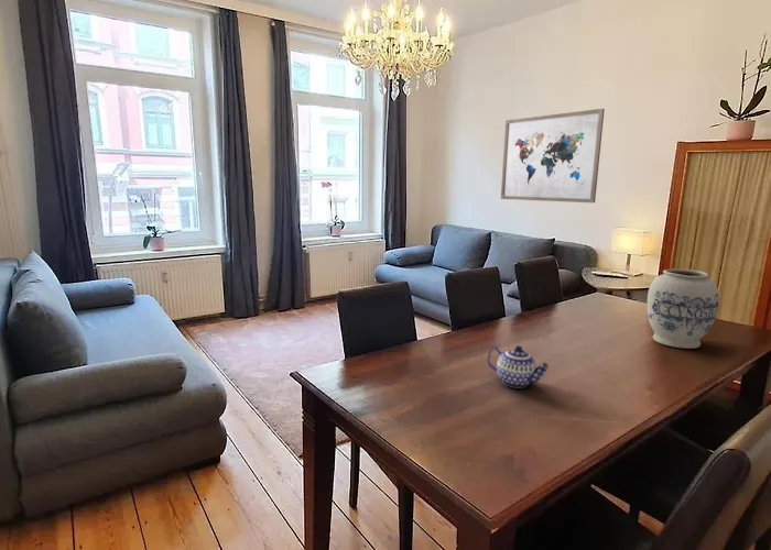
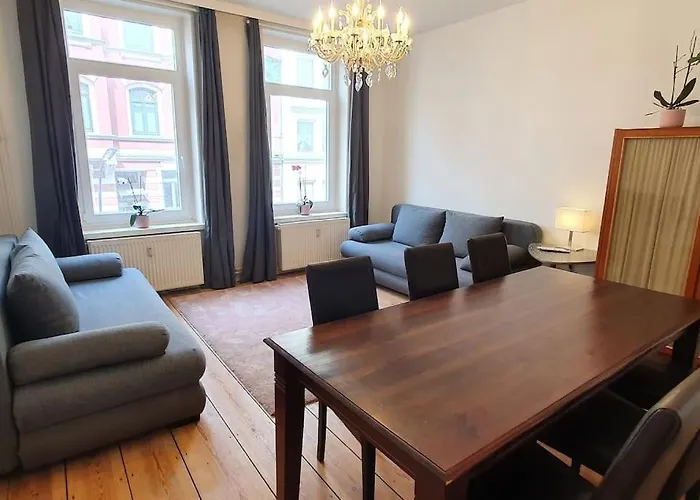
- vase (681, 307)
- wall art (546, 158)
- teapot (515, 363)
